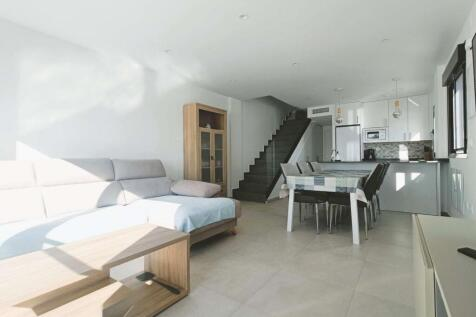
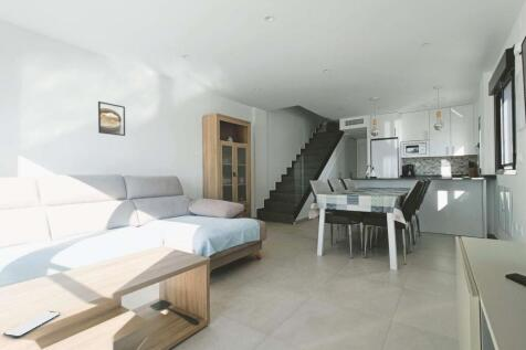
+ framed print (112, 119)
+ smartphone (33, 322)
